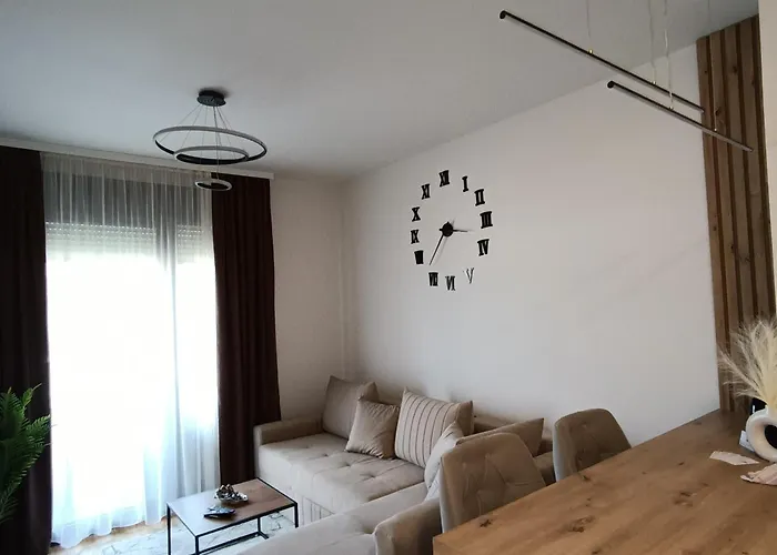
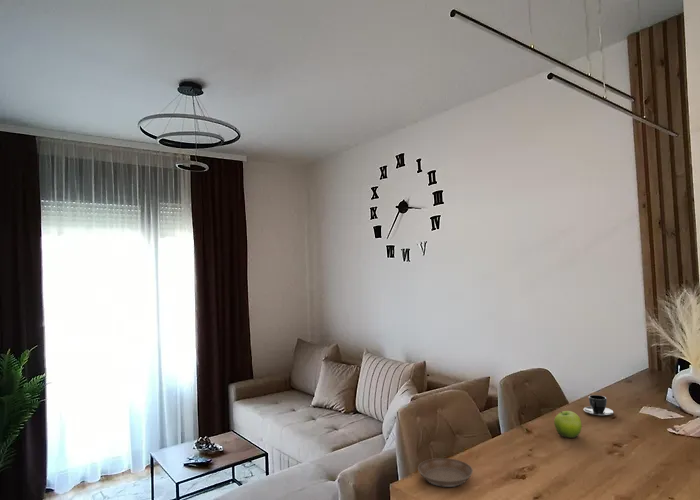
+ fruit (567, 423)
+ saucer (445, 473)
+ teacup (598, 405)
